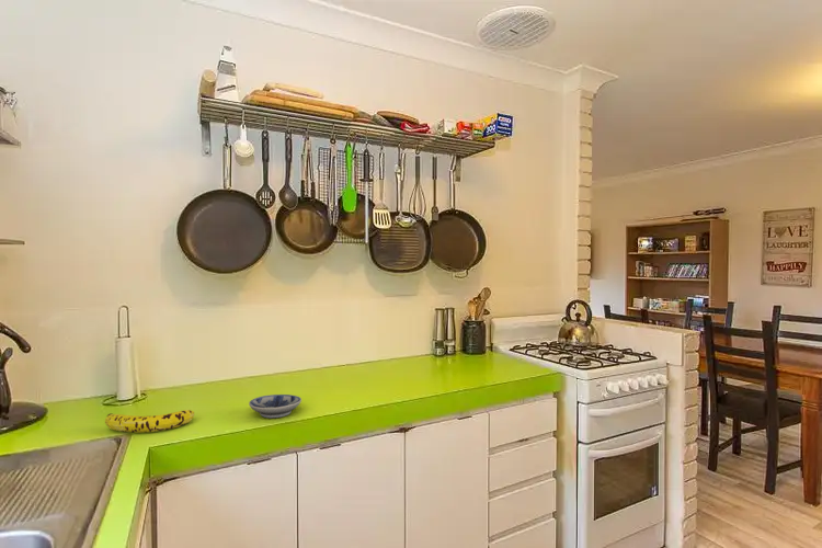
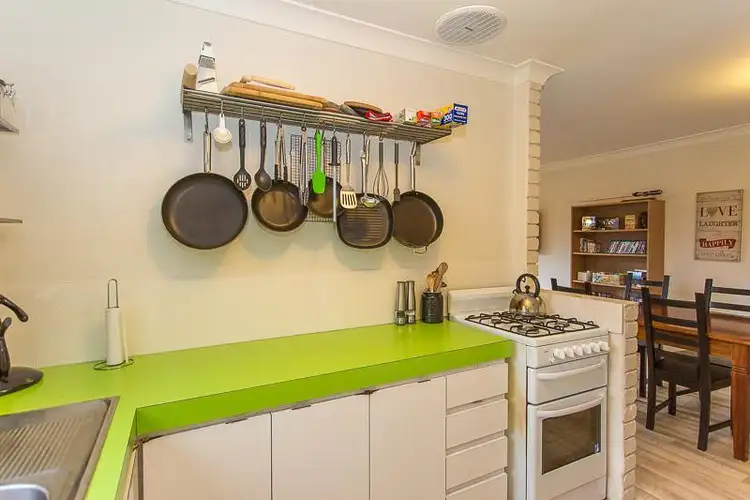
- bowl (275, 407)
- fruit (149, 418)
